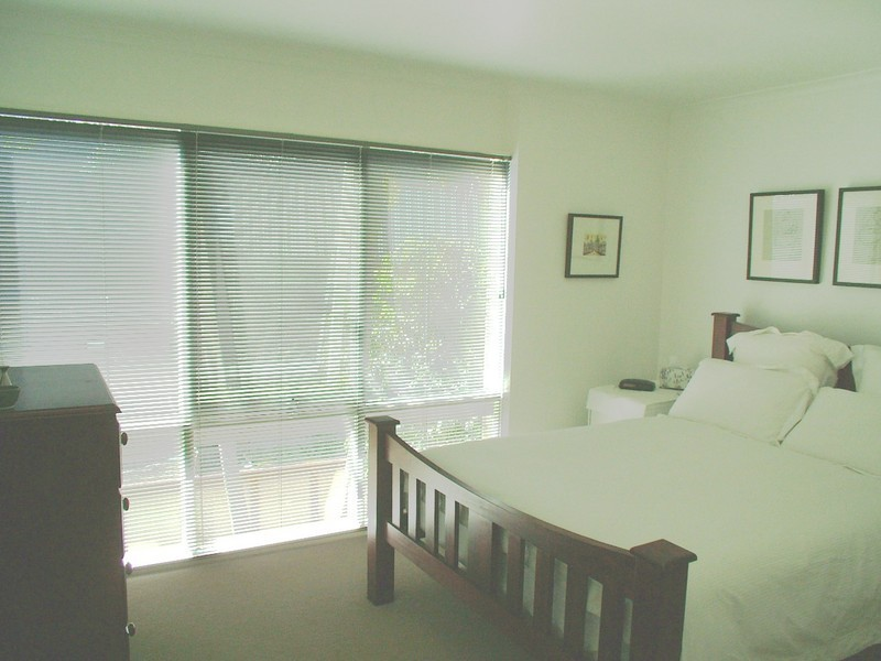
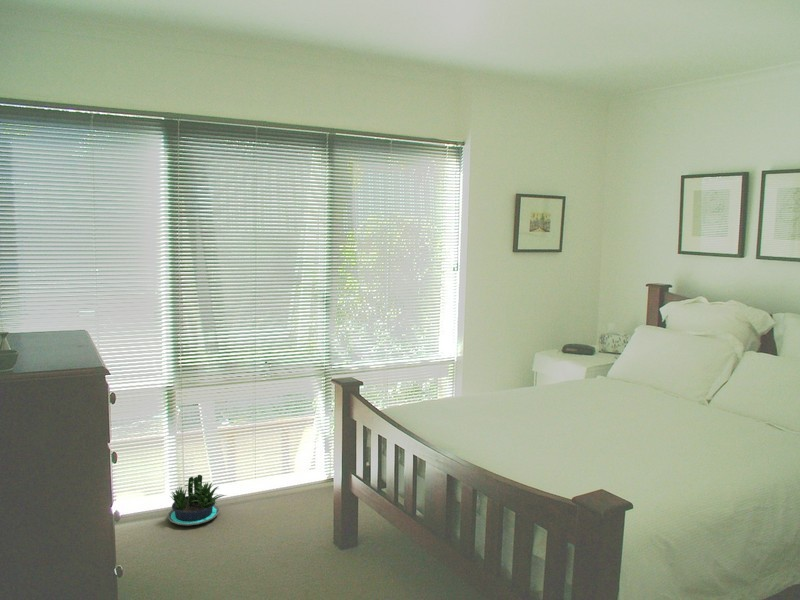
+ potted plant (197, 498)
